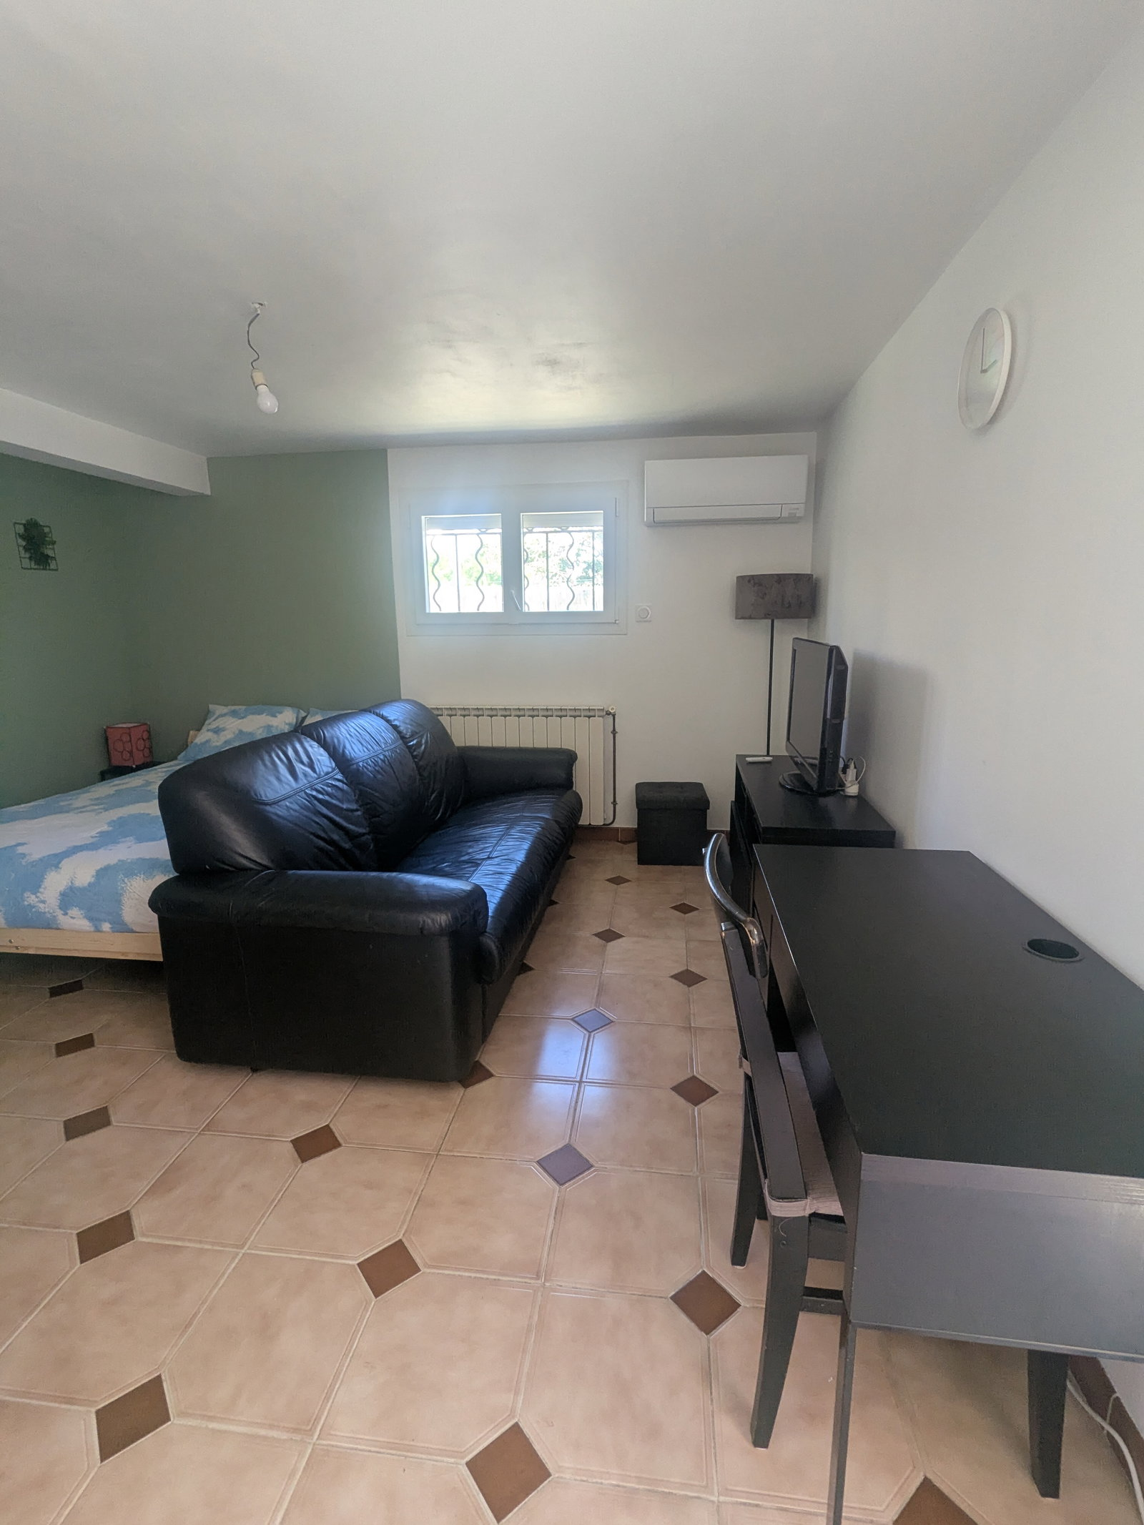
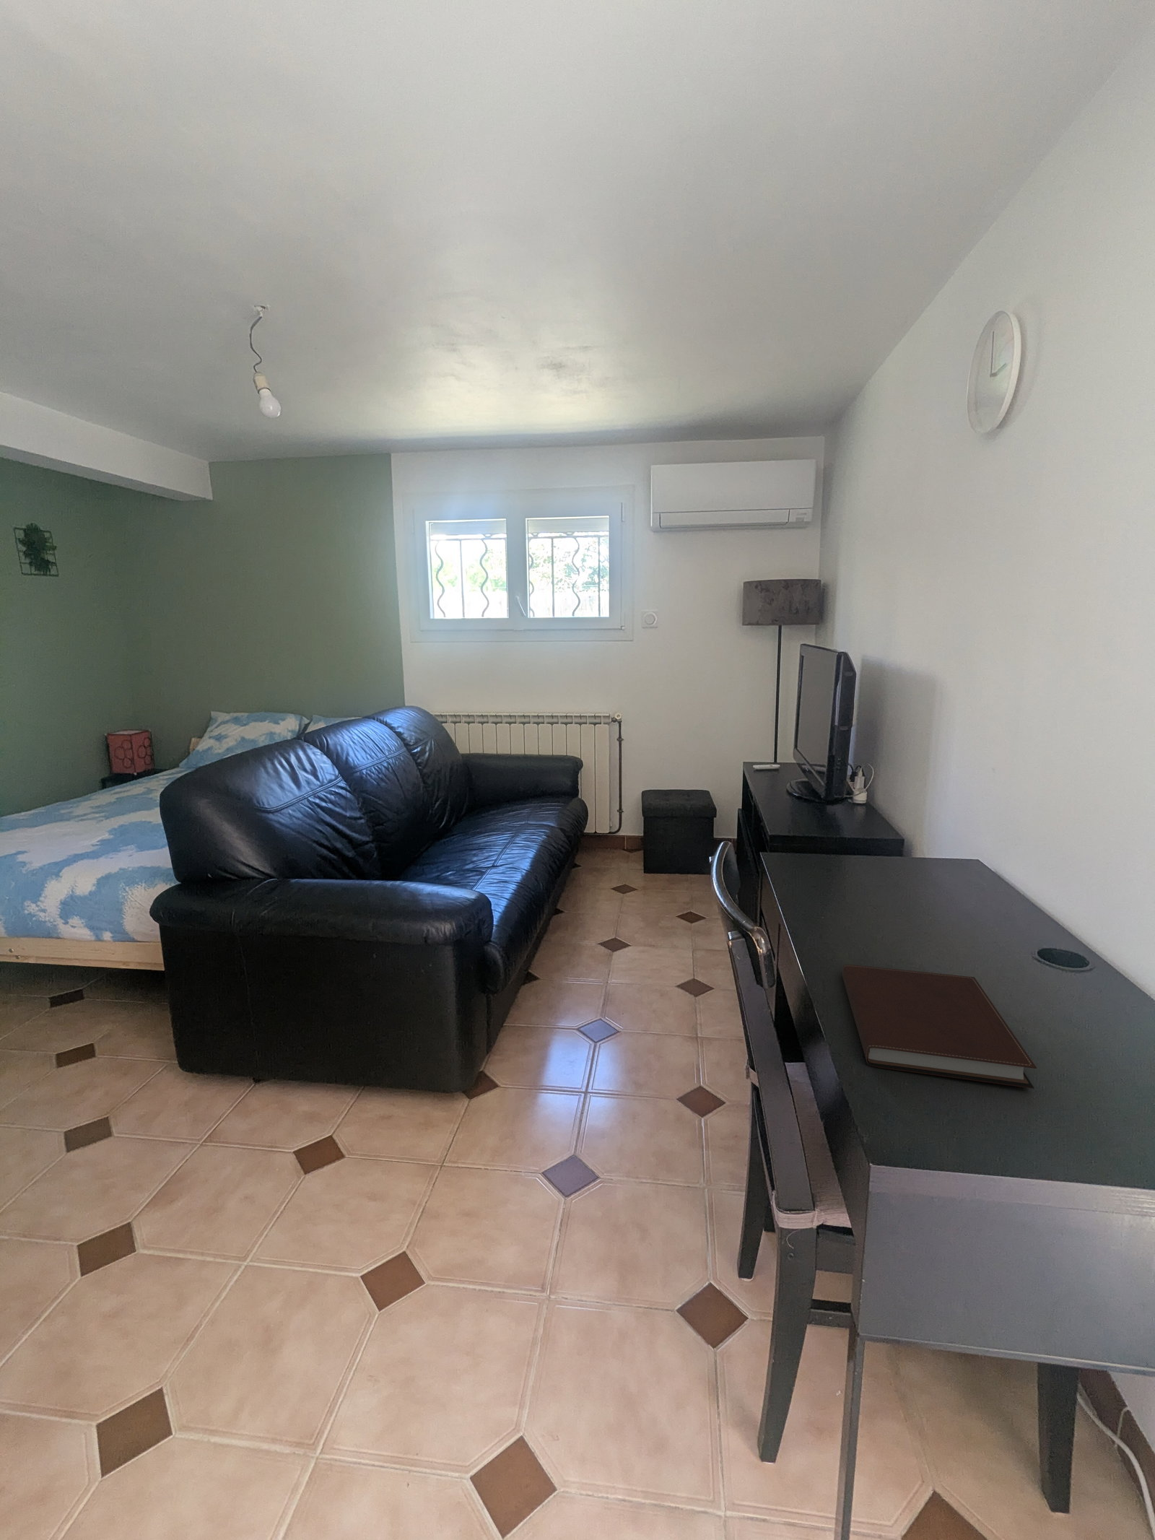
+ notebook (924, 1017)
